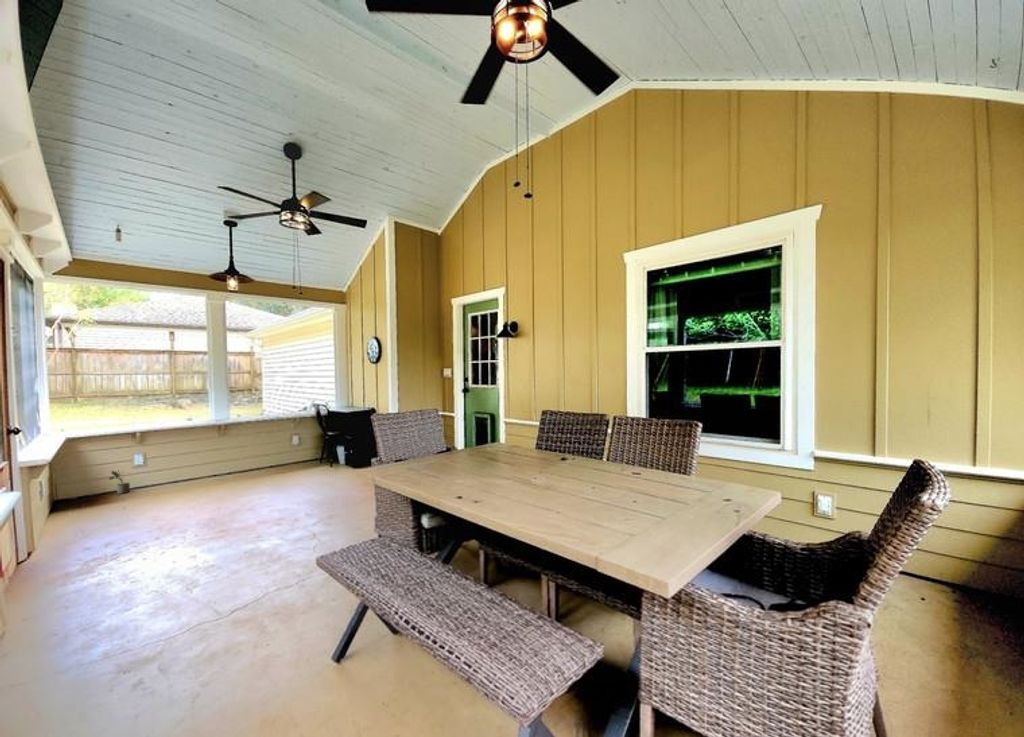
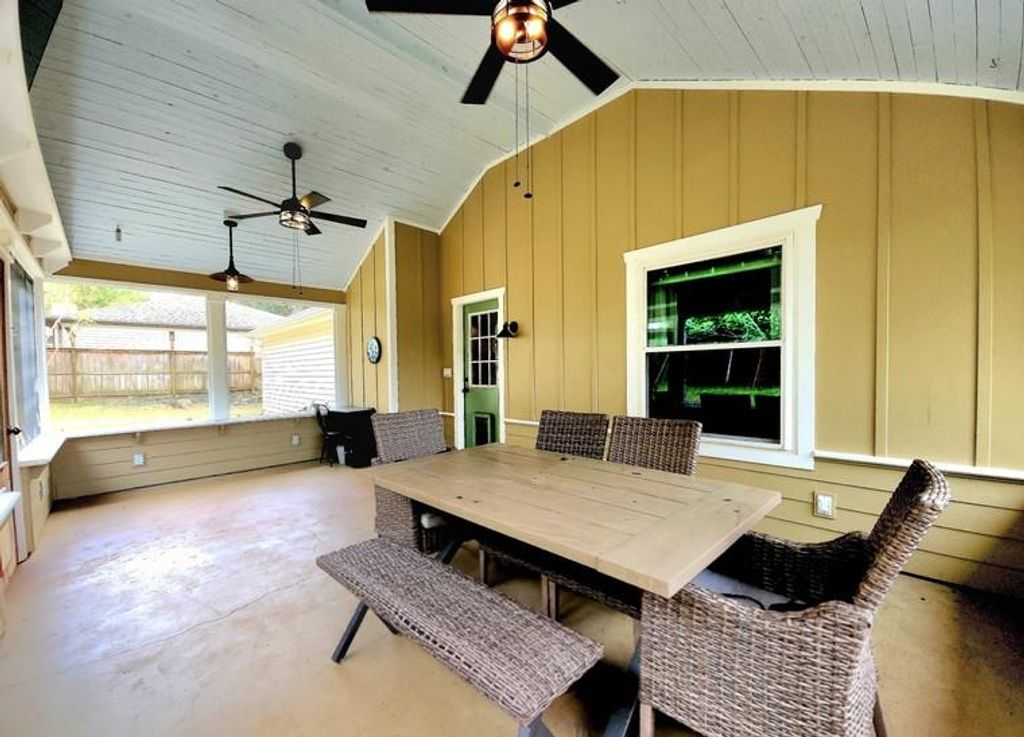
- potted plant (120, 480)
